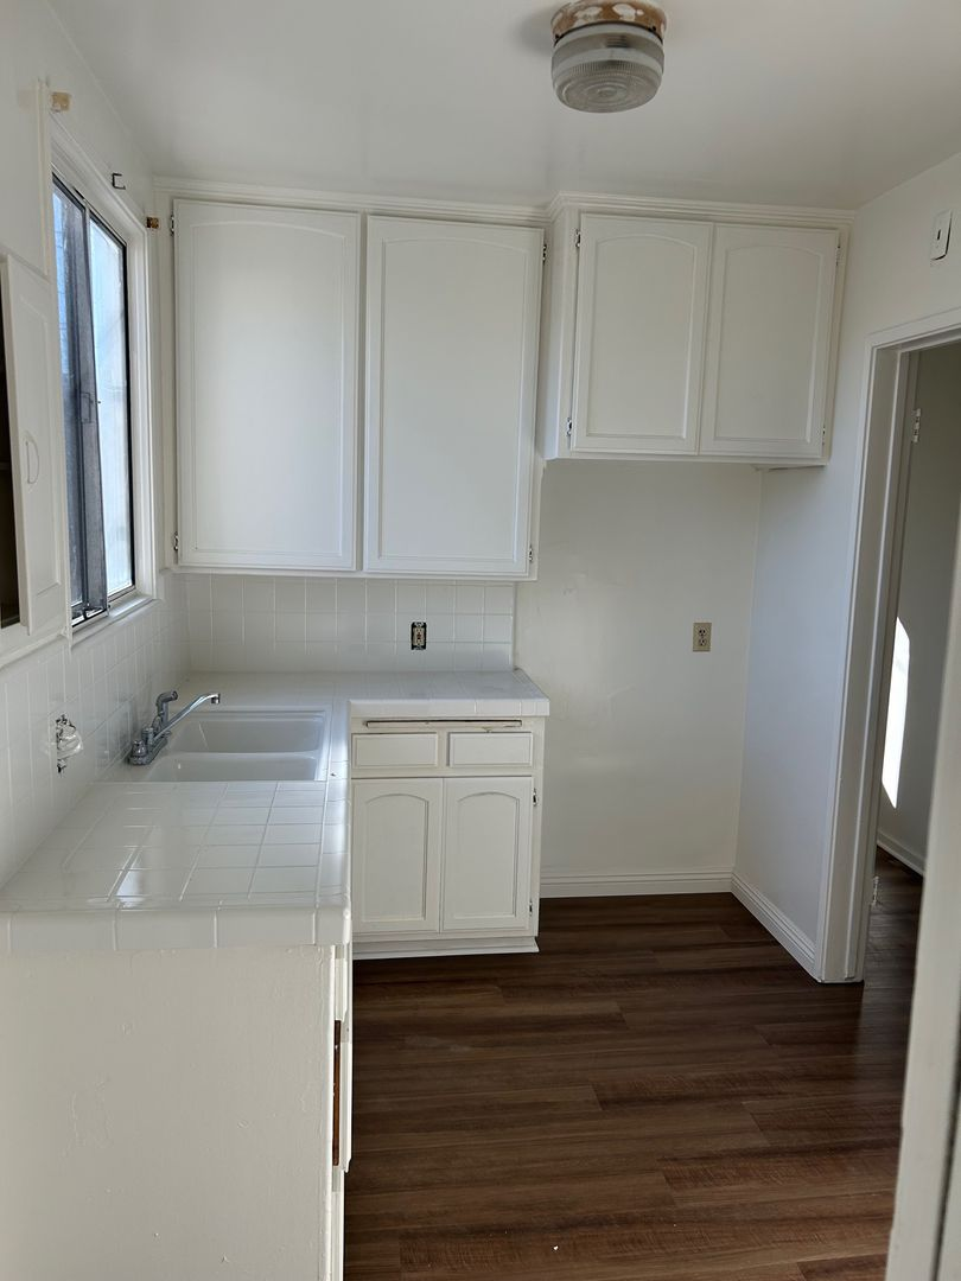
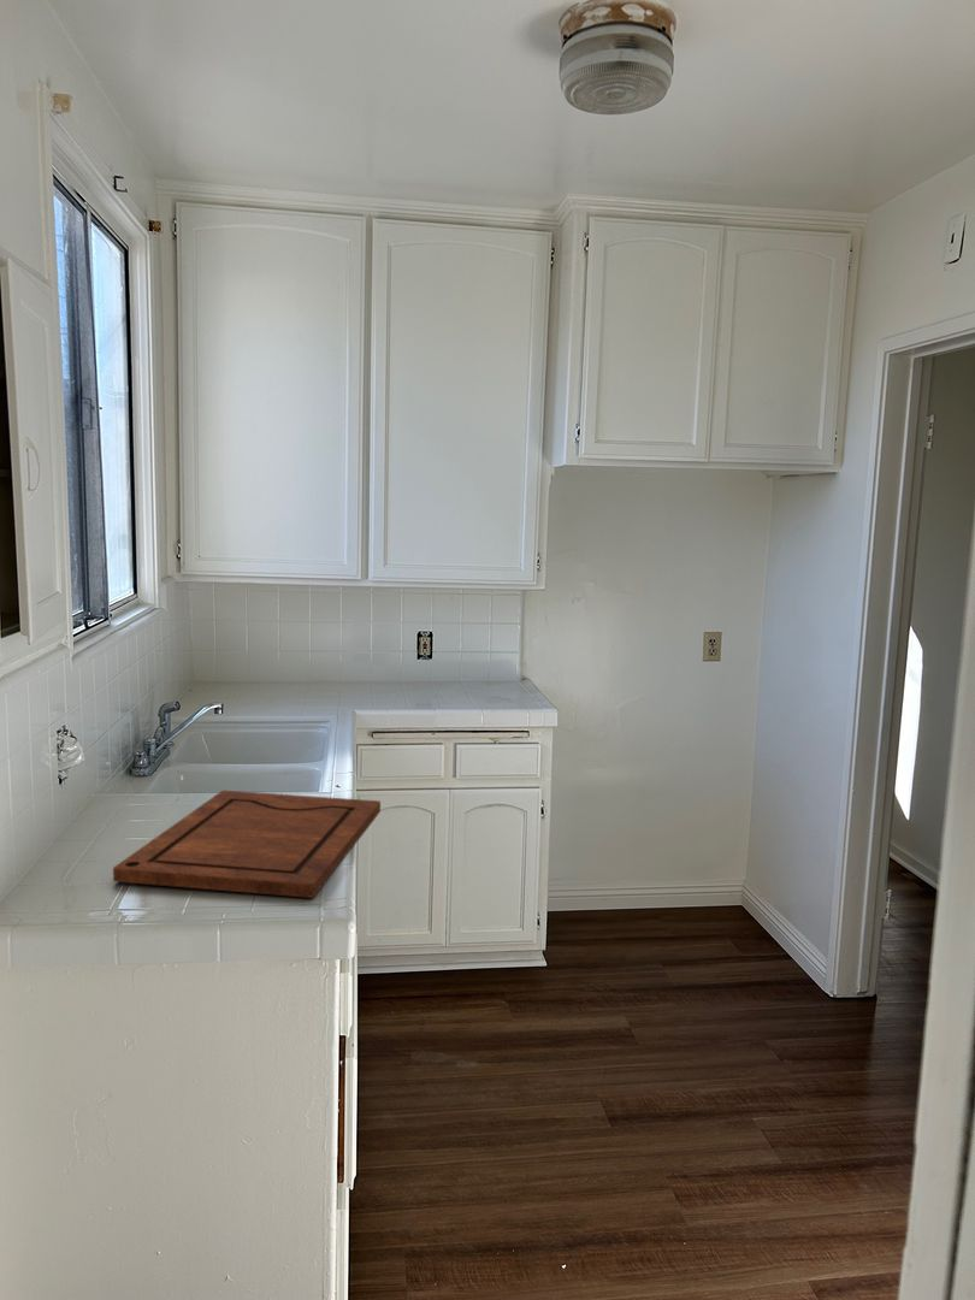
+ cutting board (261, 837)
